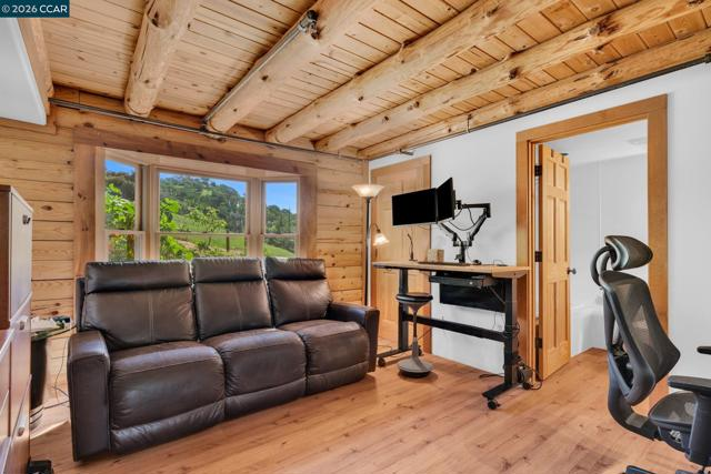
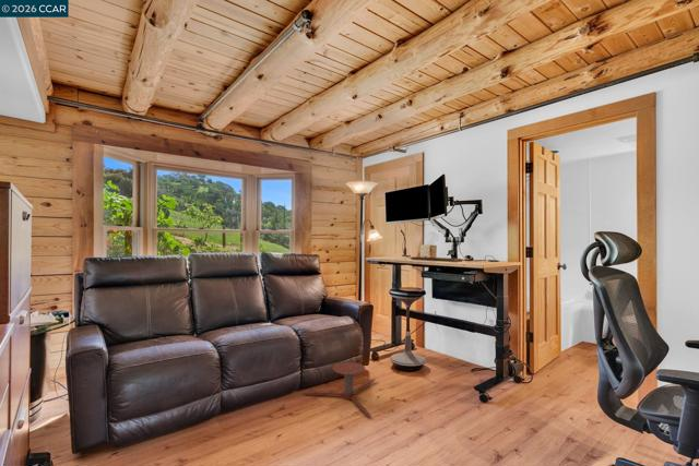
+ side table (352, 382)
